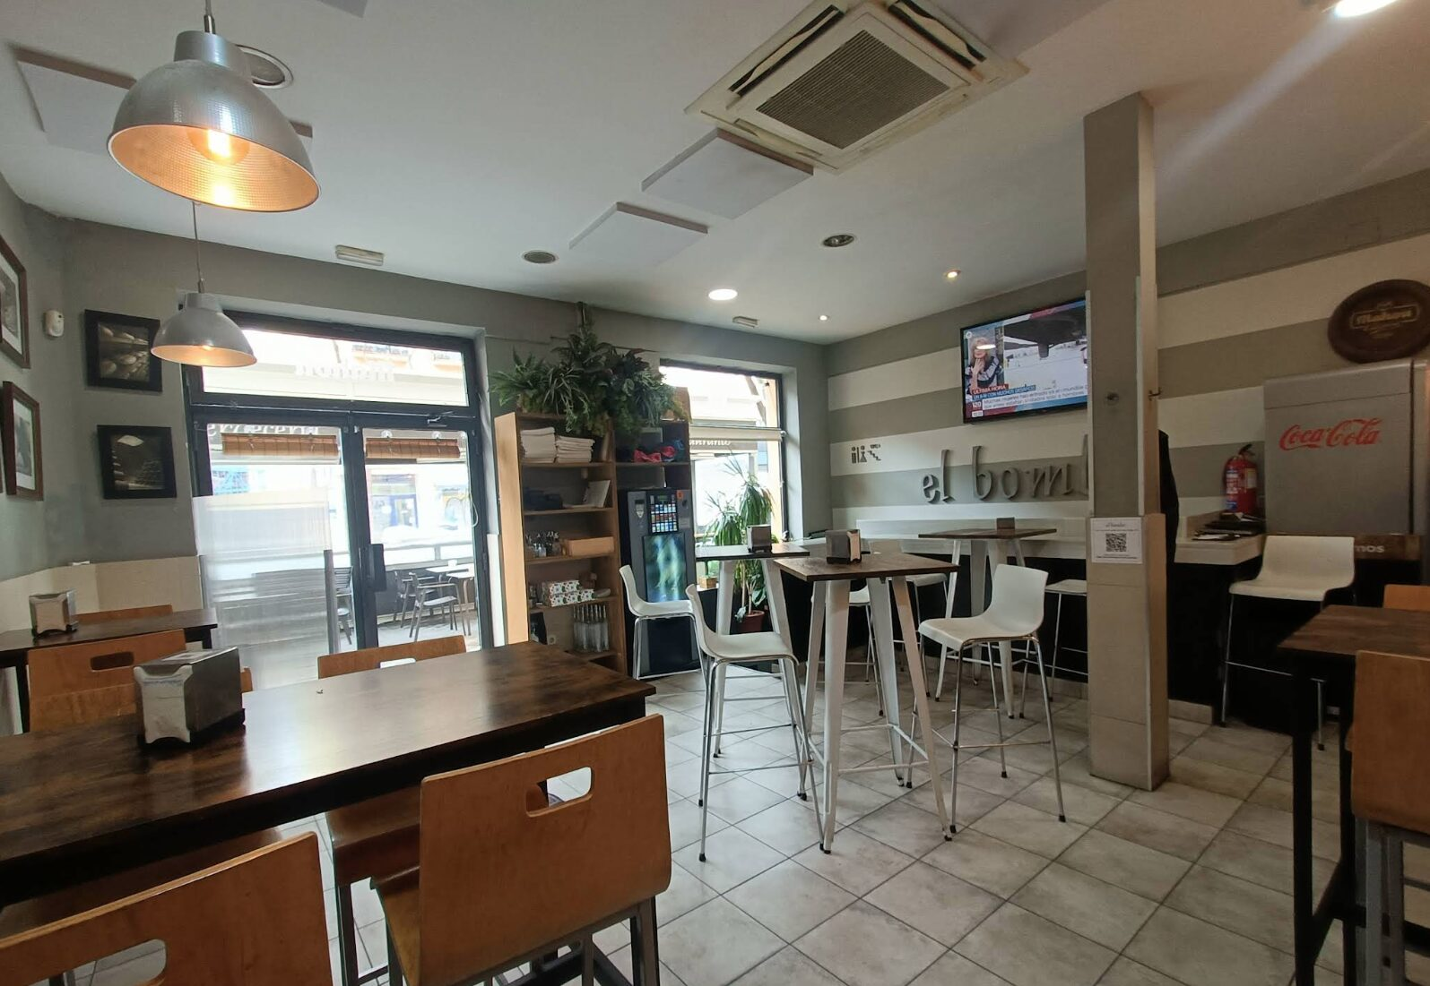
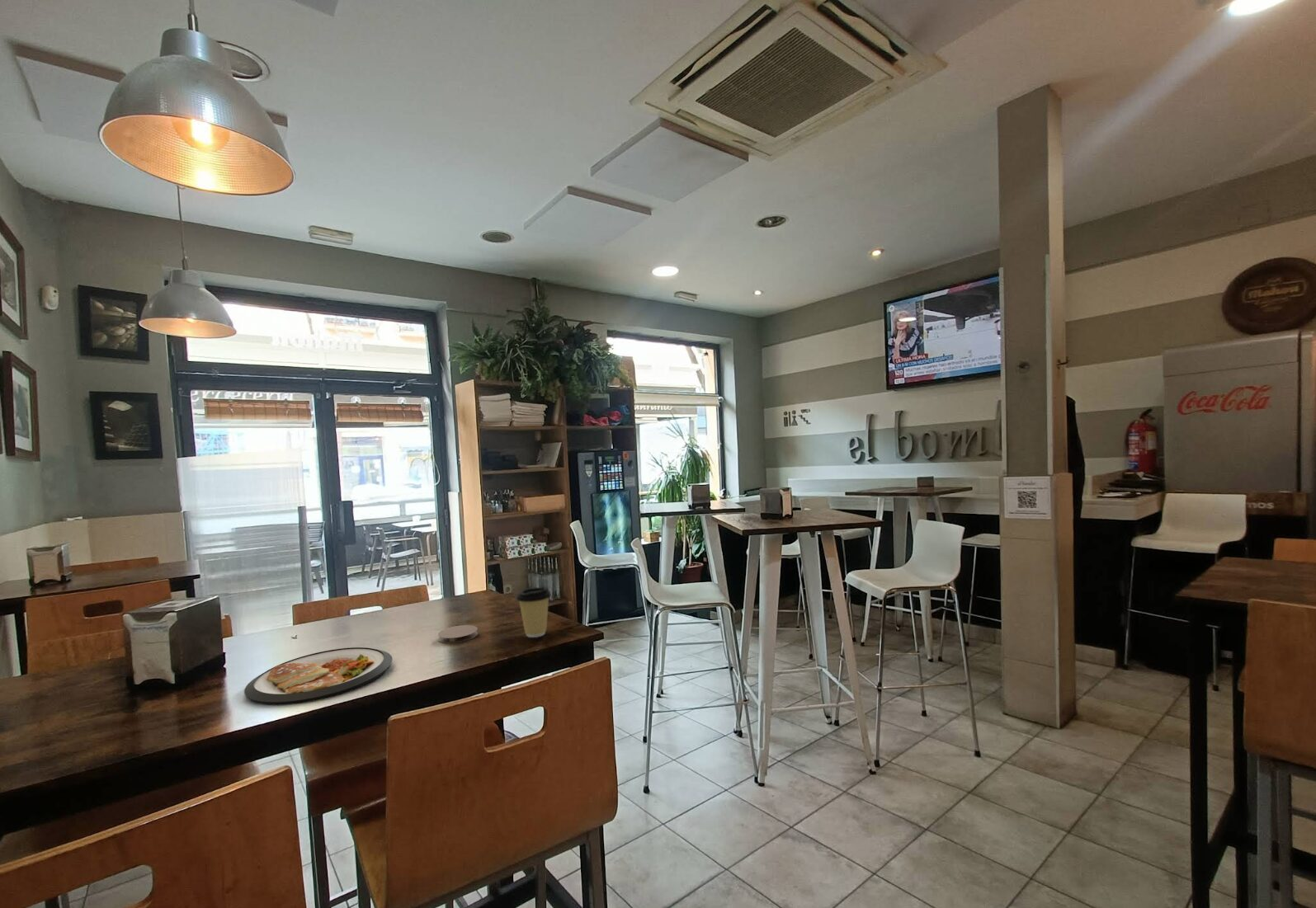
+ coaster (458, 633)
+ coffee cup (535, 611)
+ dish (322, 669)
